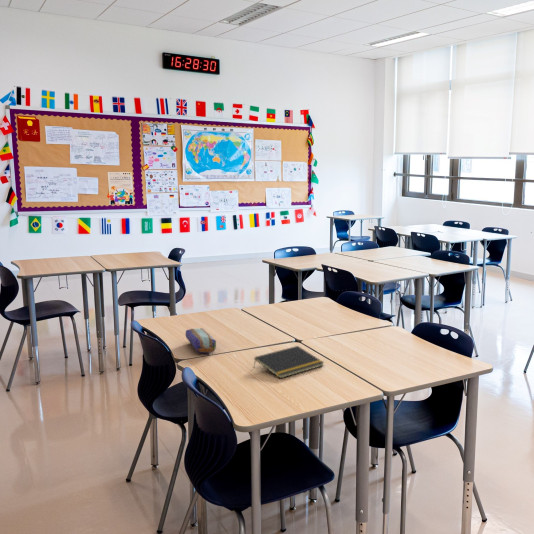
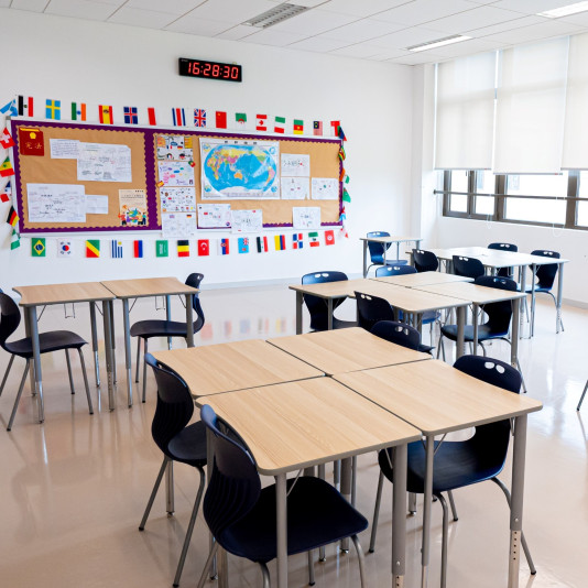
- pencil case (200, 339)
- notepad (289, 361)
